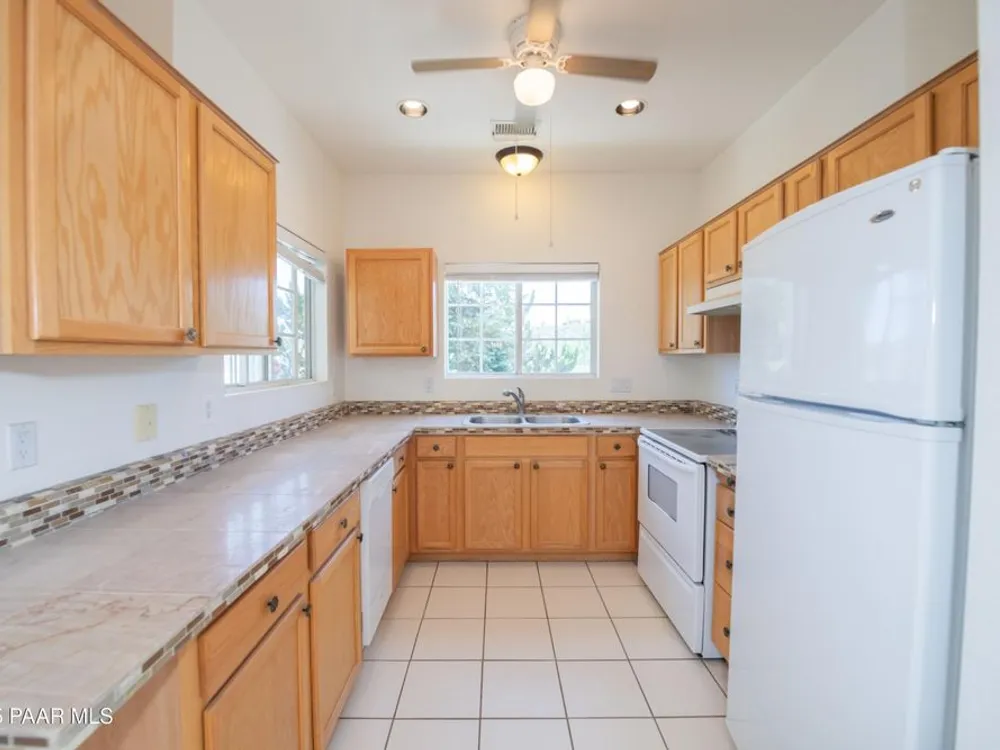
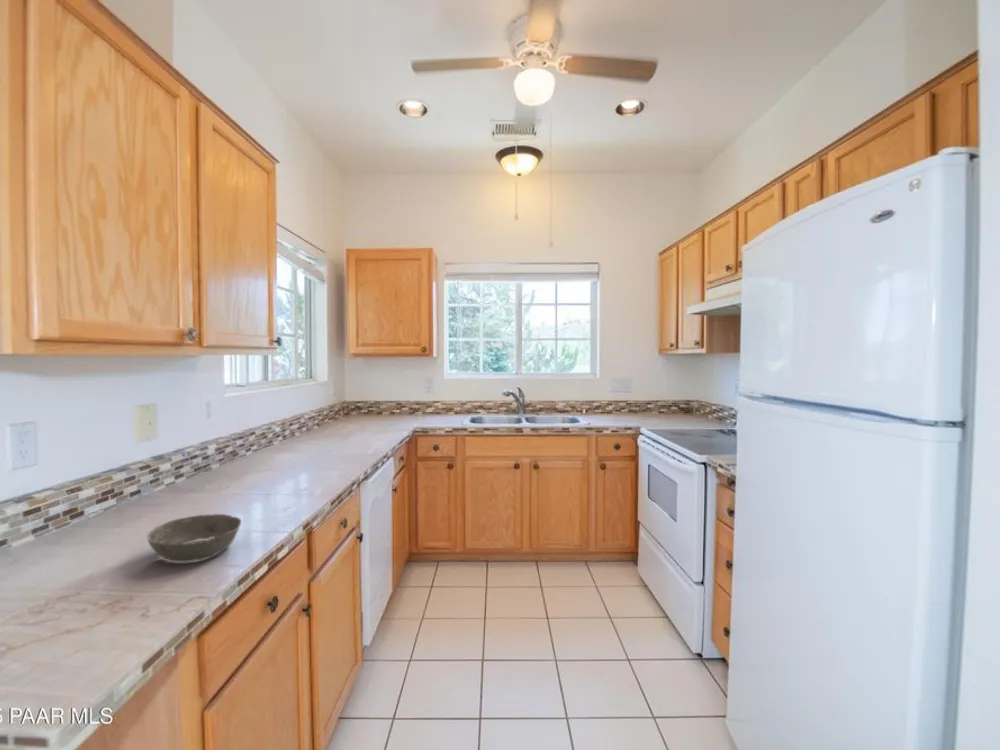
+ bowl (196, 538)
